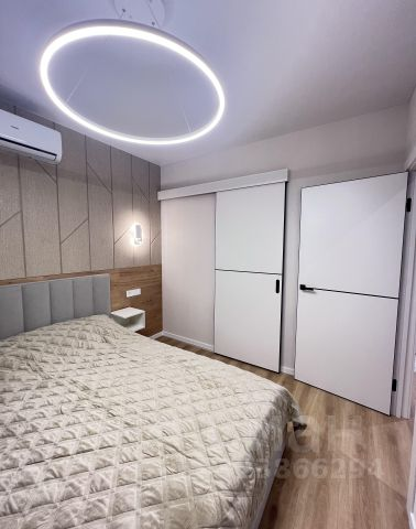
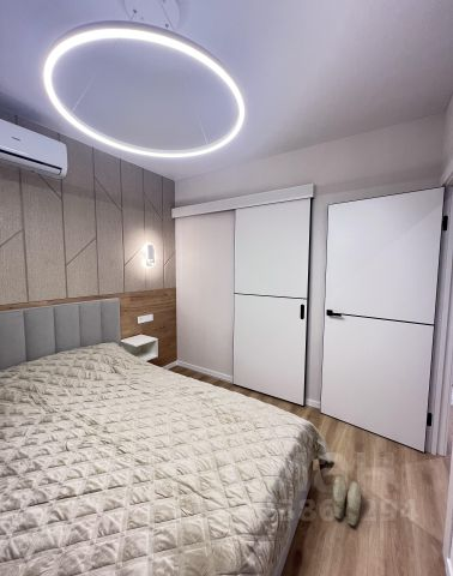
+ slippers (344, 497)
